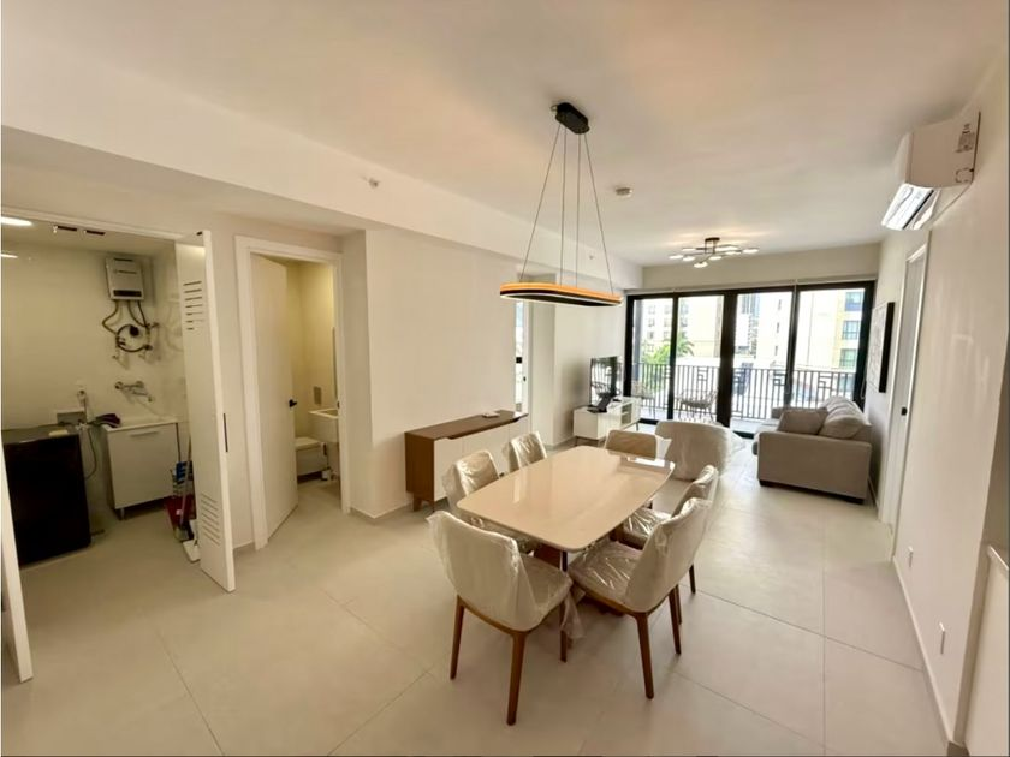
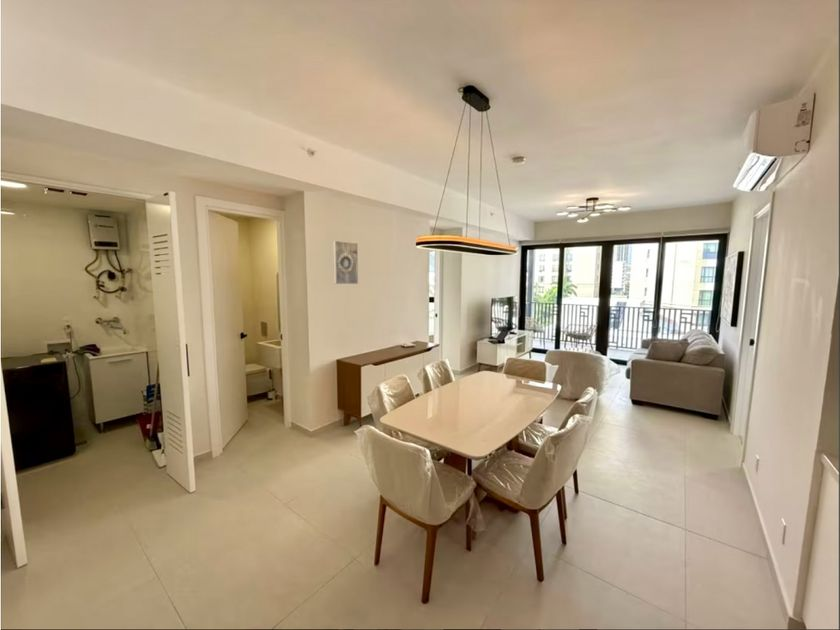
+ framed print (346, 263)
